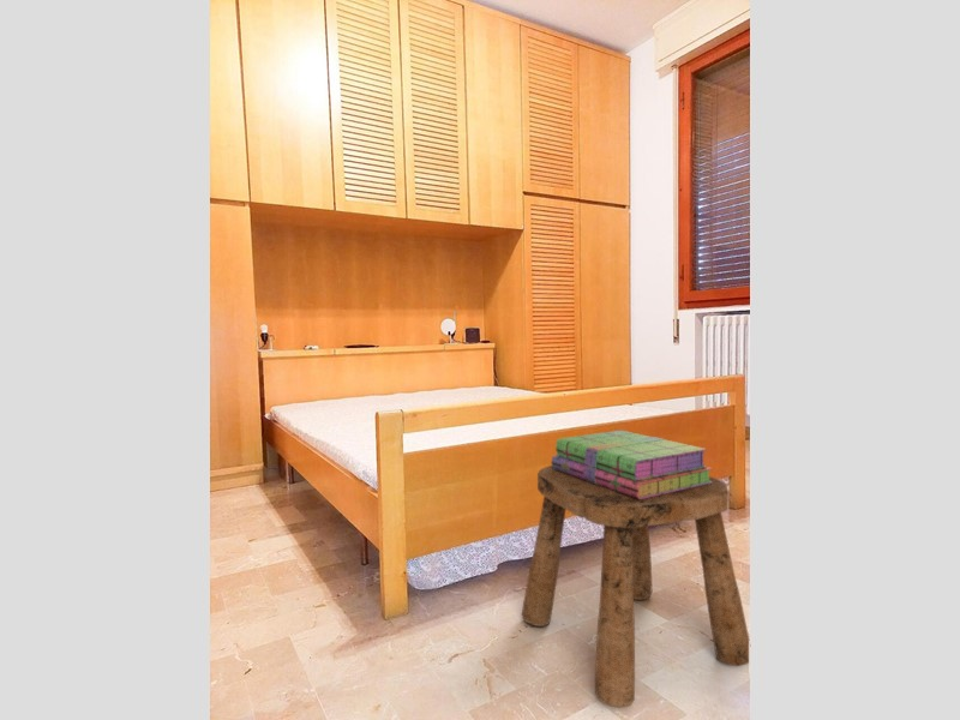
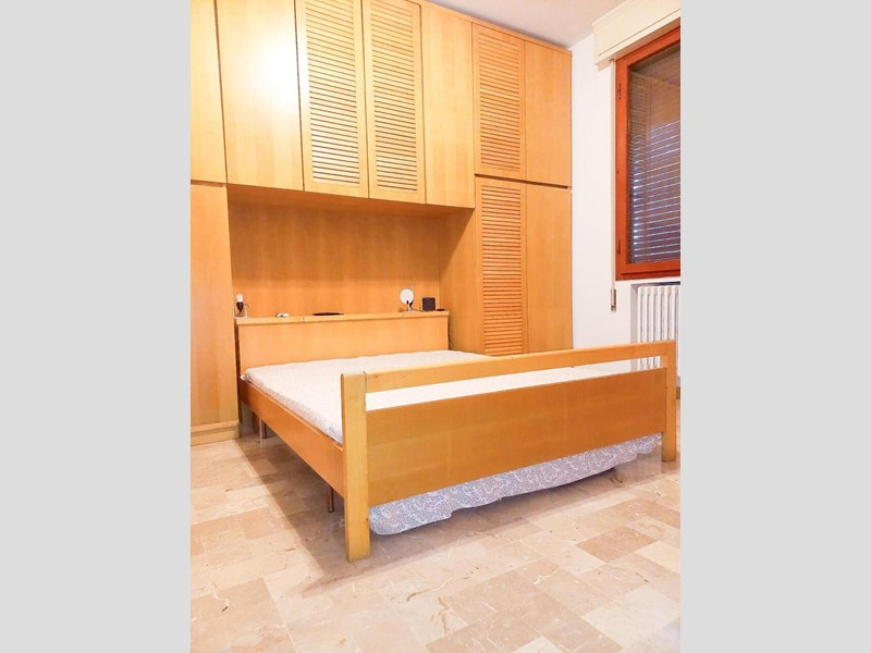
- stool (628, 558)
- stack of books (626, 458)
